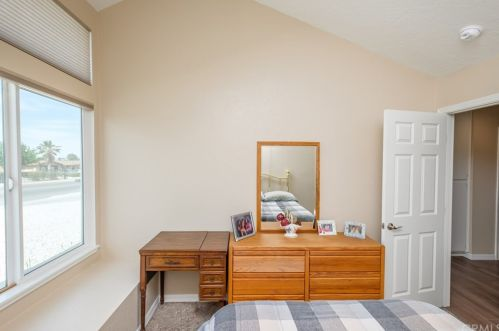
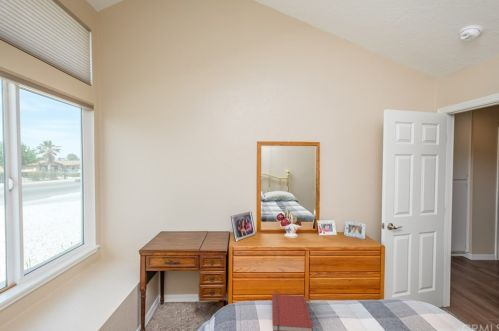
+ book (290, 311)
